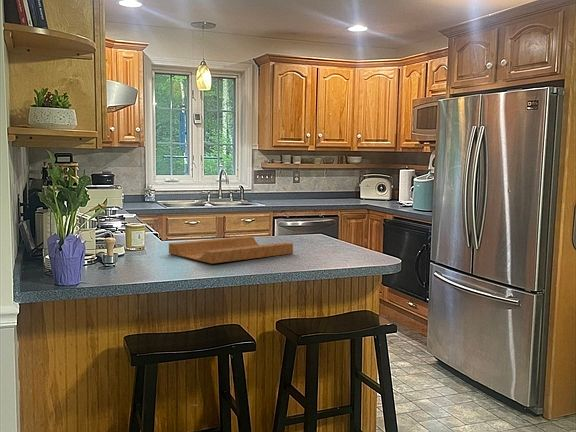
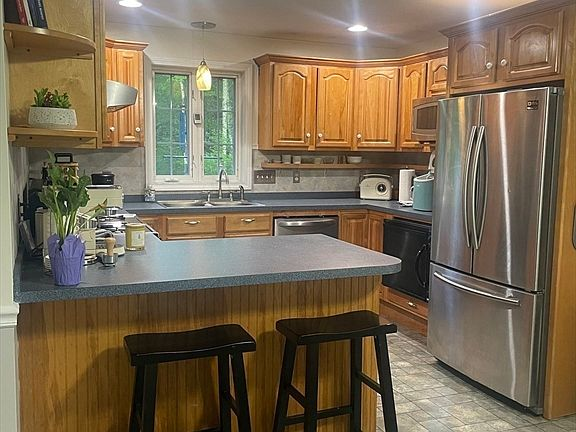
- cutting board (231, 248)
